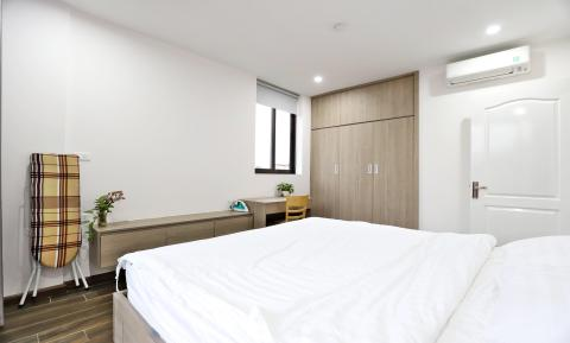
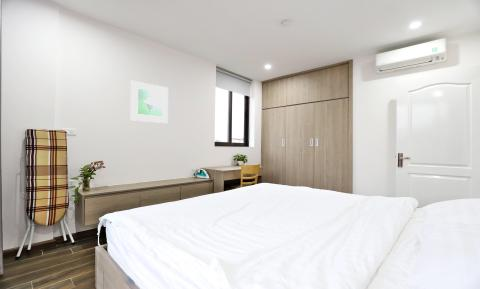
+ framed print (150, 103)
